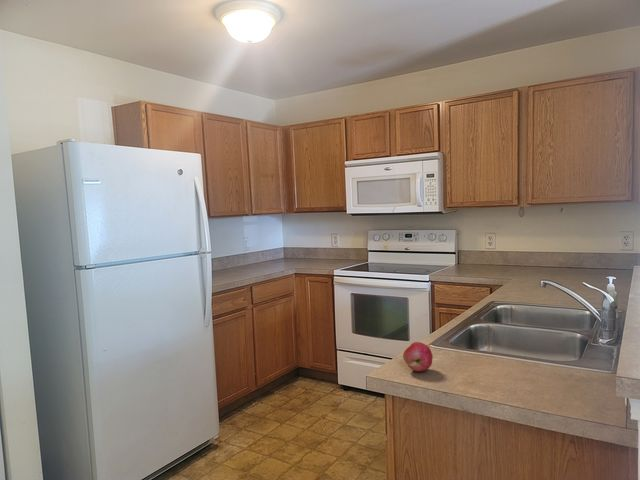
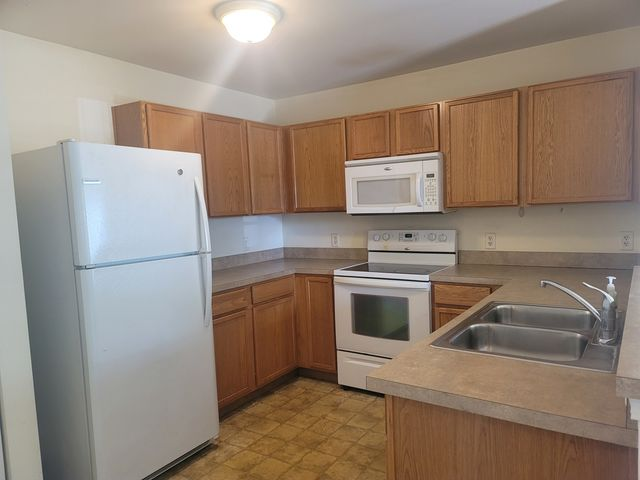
- apple (418, 356)
